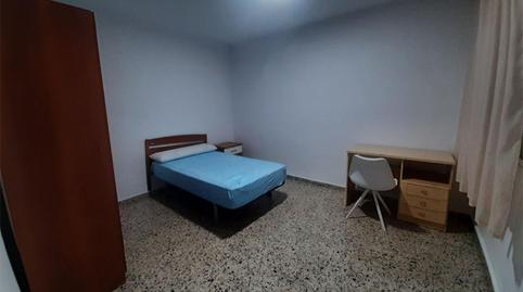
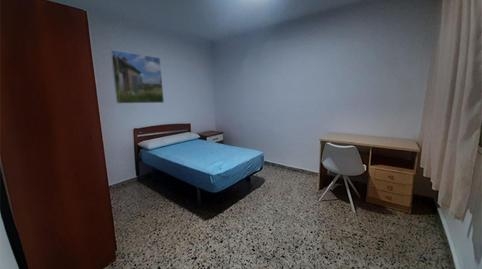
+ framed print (139, 79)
